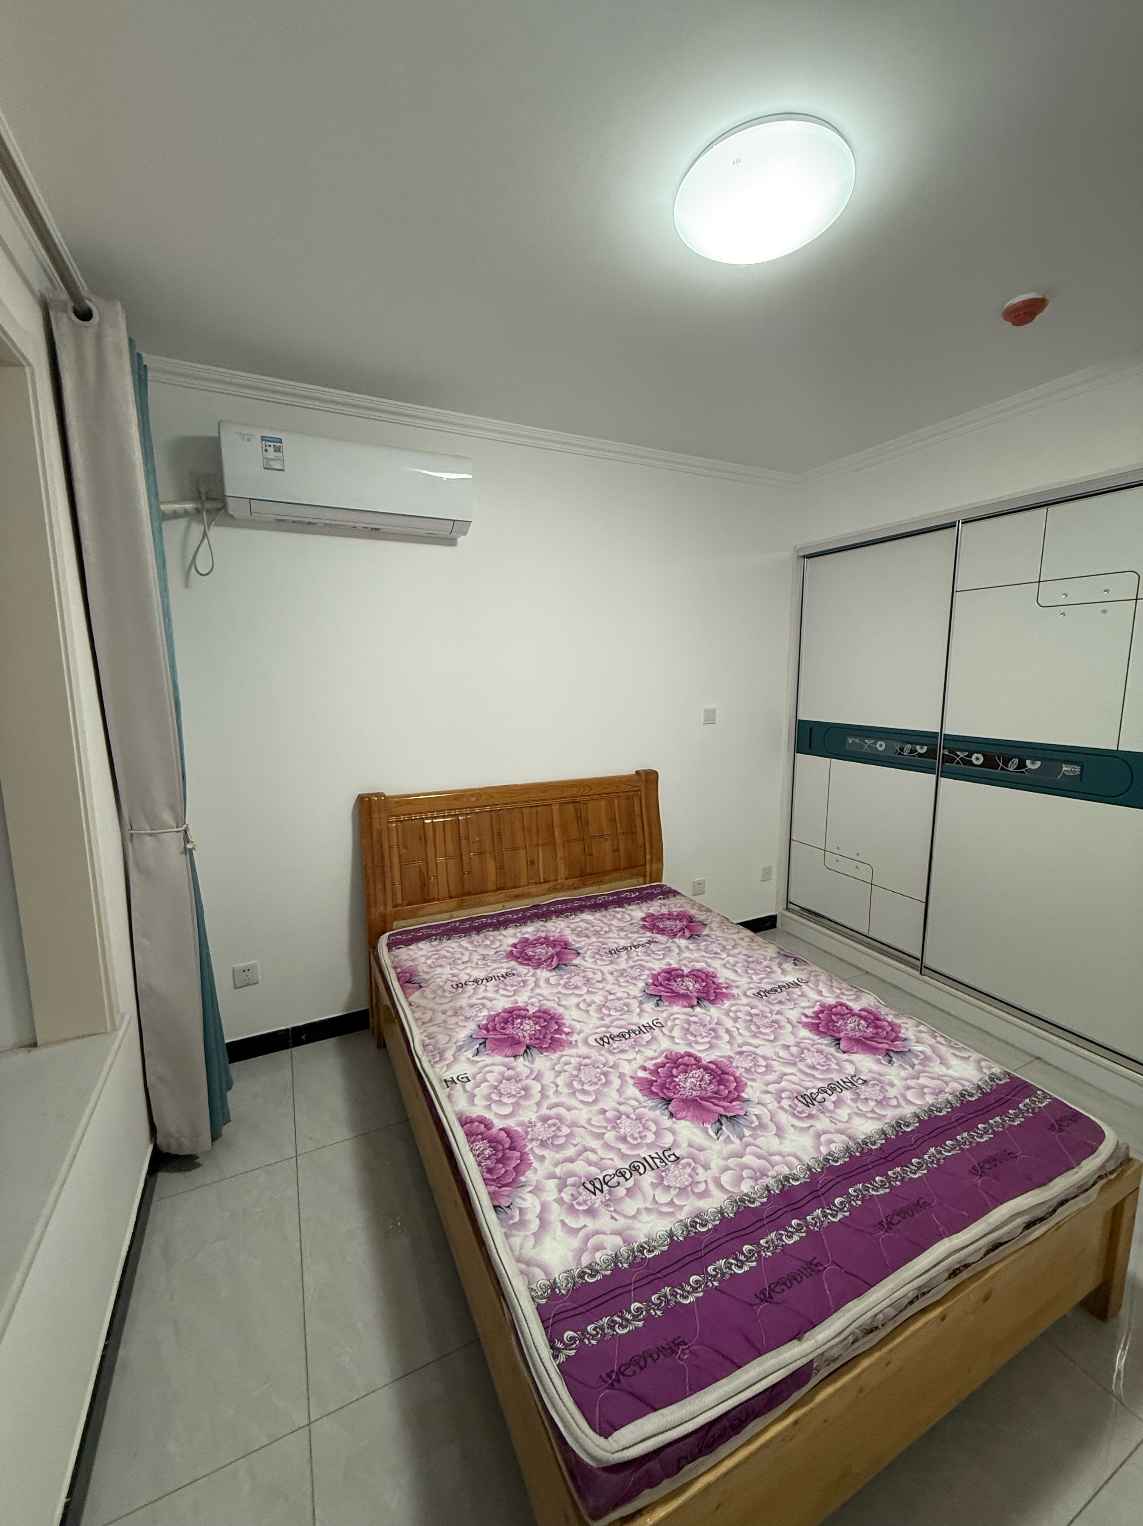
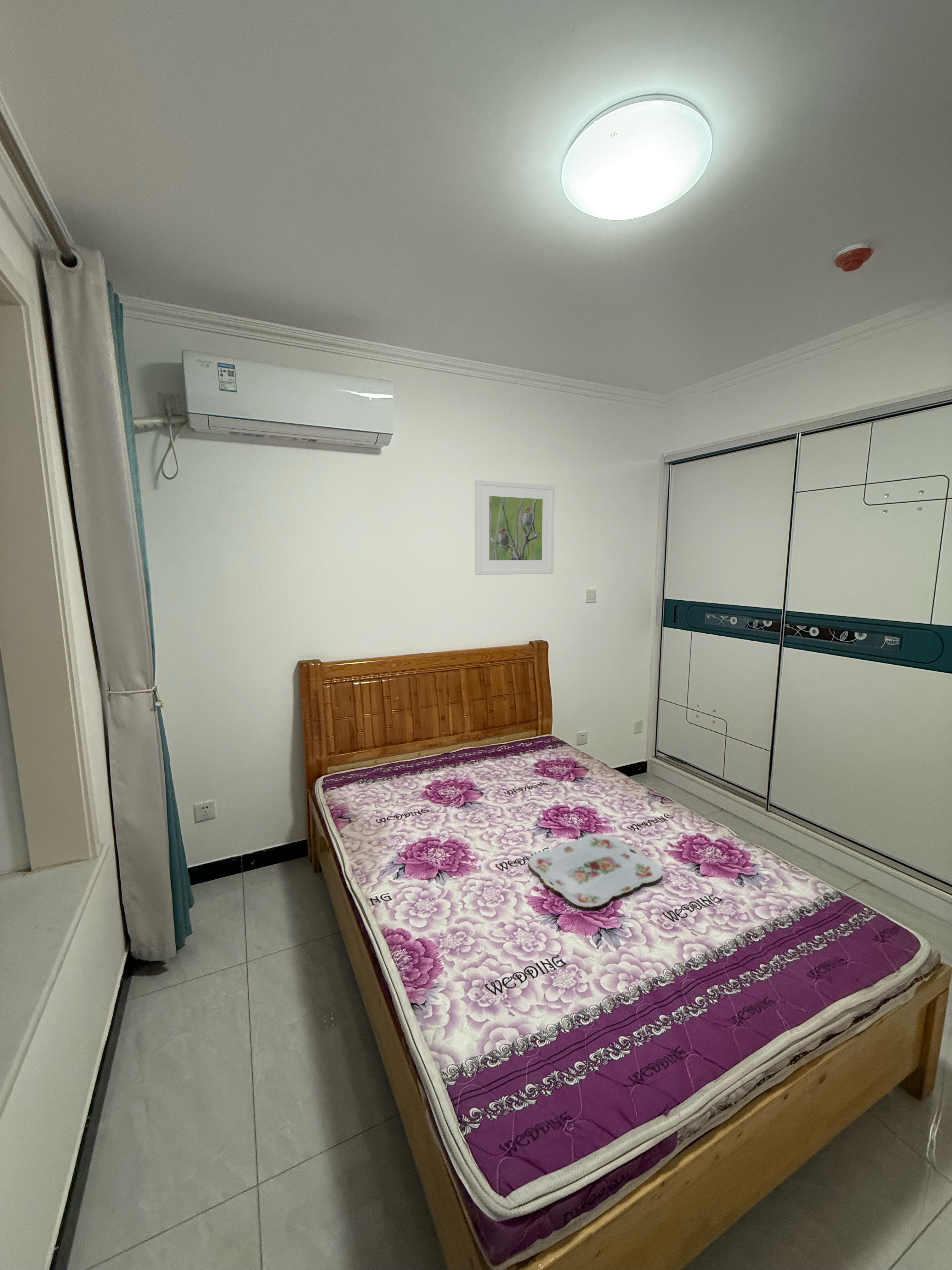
+ serving tray (594, 867)
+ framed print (516, 529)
